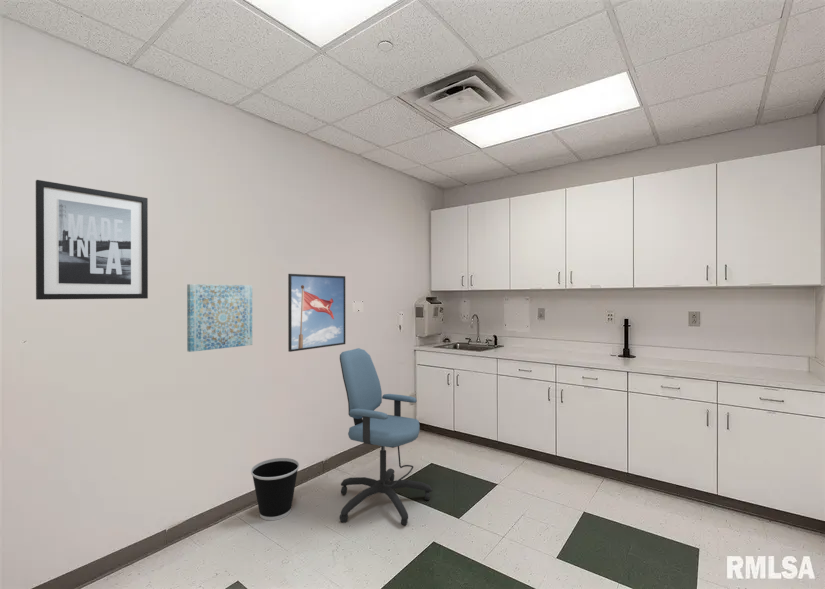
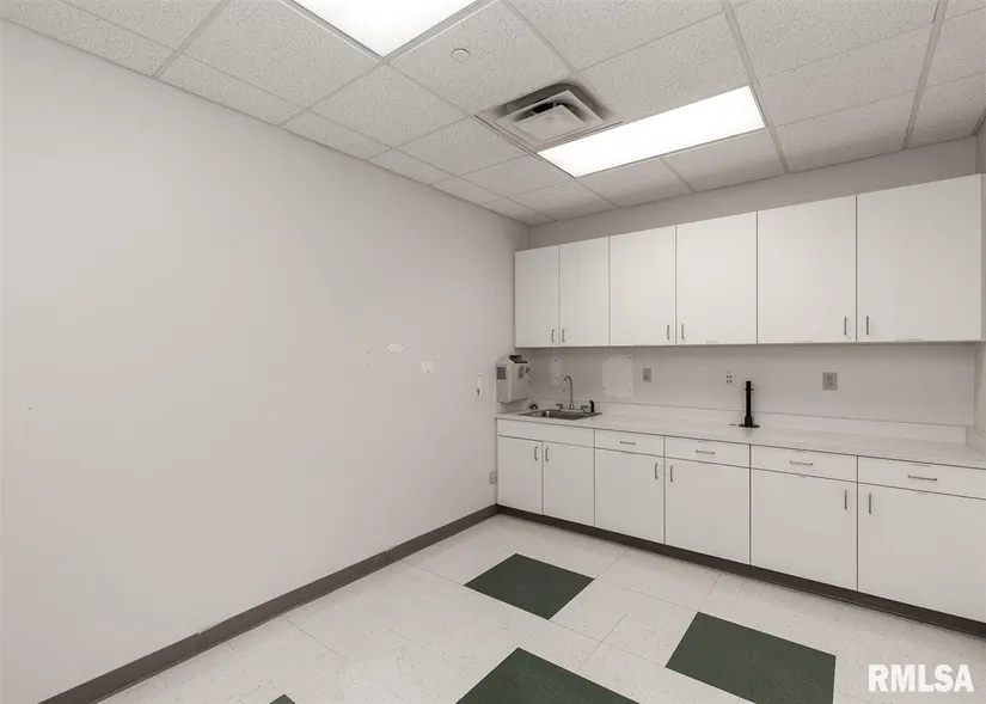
- office chair (379, 426)
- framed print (318, 311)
- wall art (96, 244)
- wastebasket (275, 489)
- wall art (221, 316)
